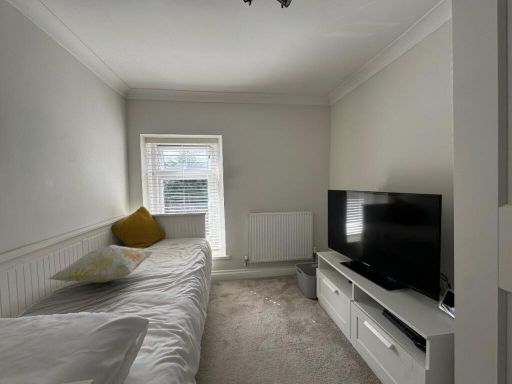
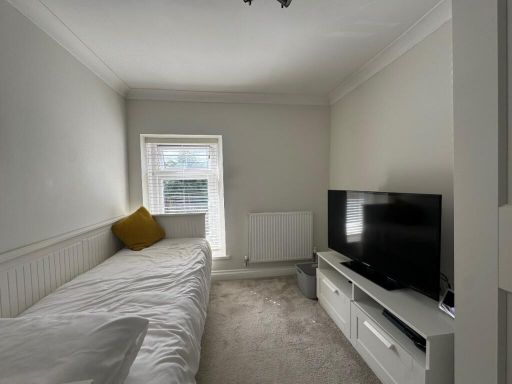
- decorative pillow (109, 263)
